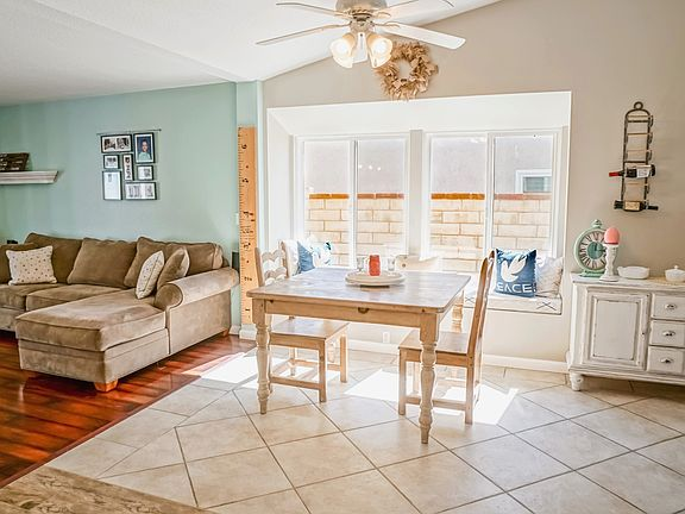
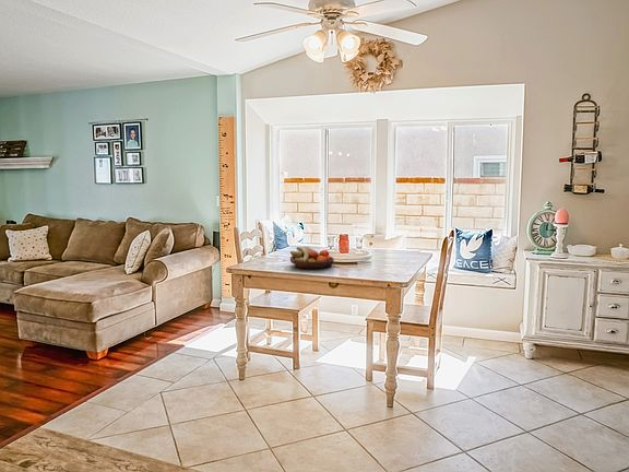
+ fruit bowl (311, 256)
